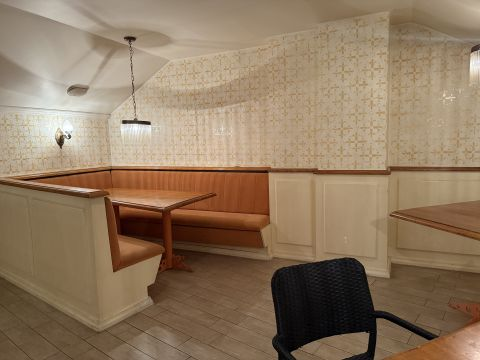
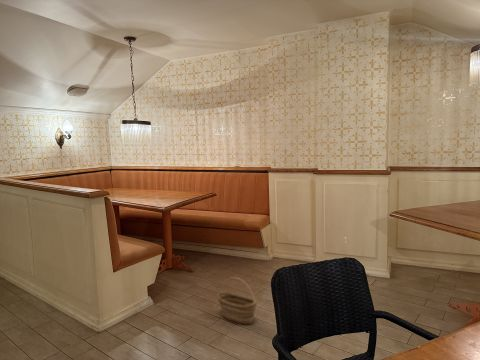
+ basket (236, 298)
